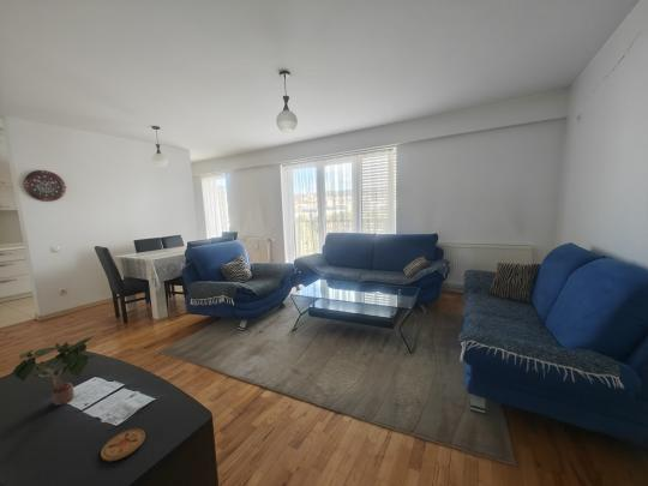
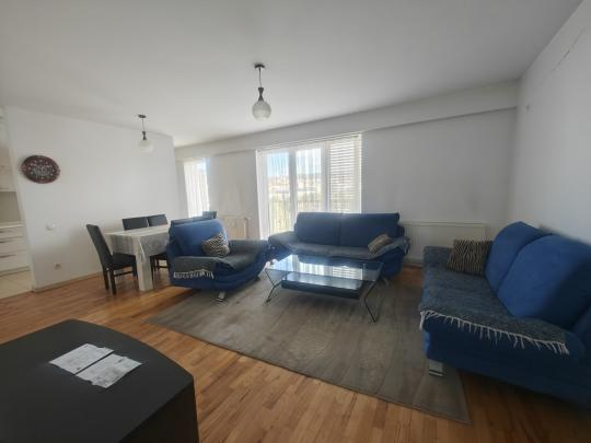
- coaster (124, 444)
- potted plant (60, 376)
